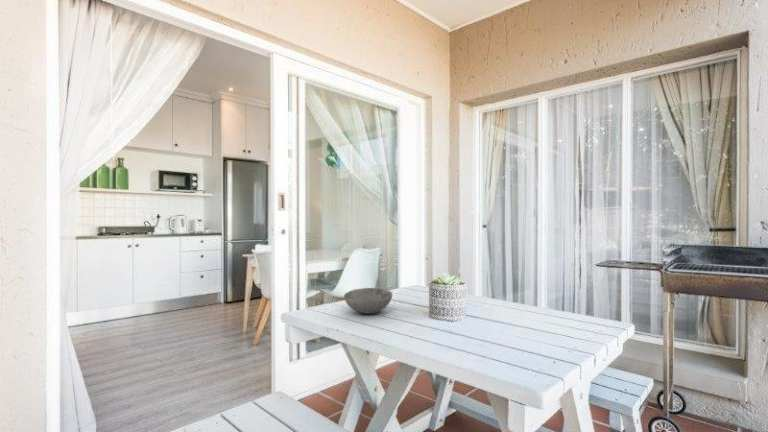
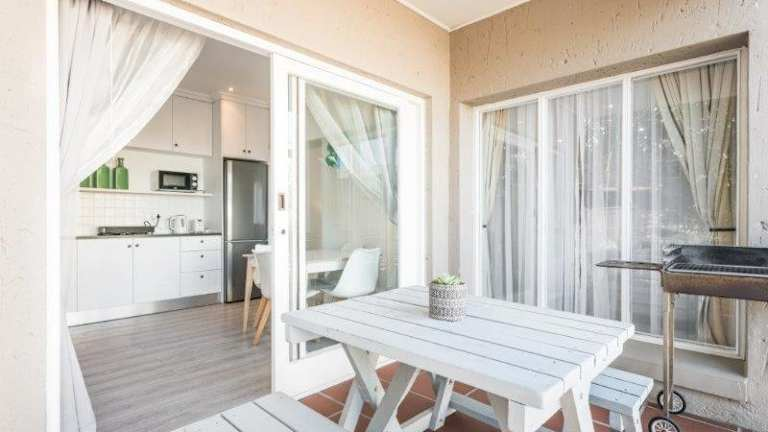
- bowl (368, 302)
